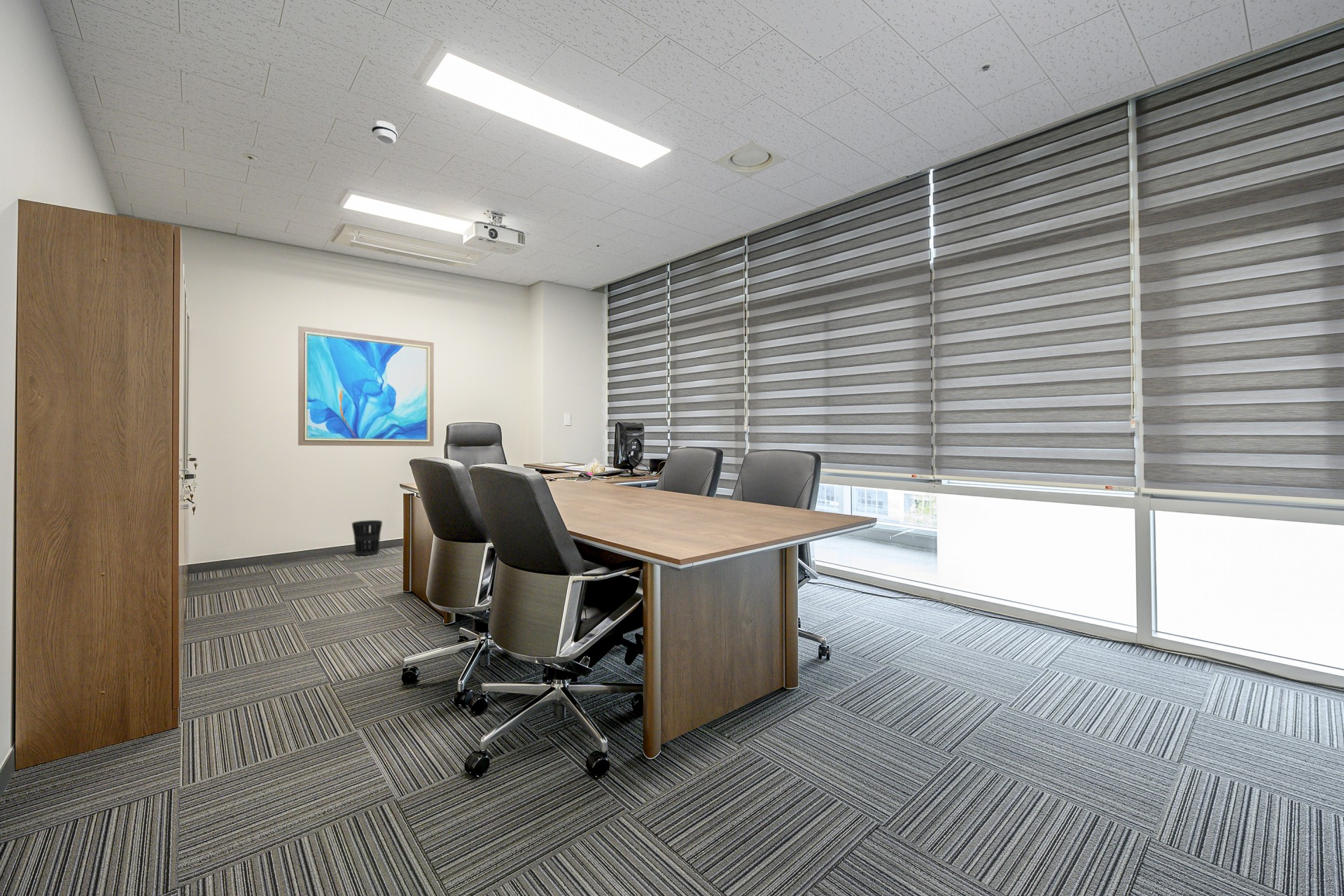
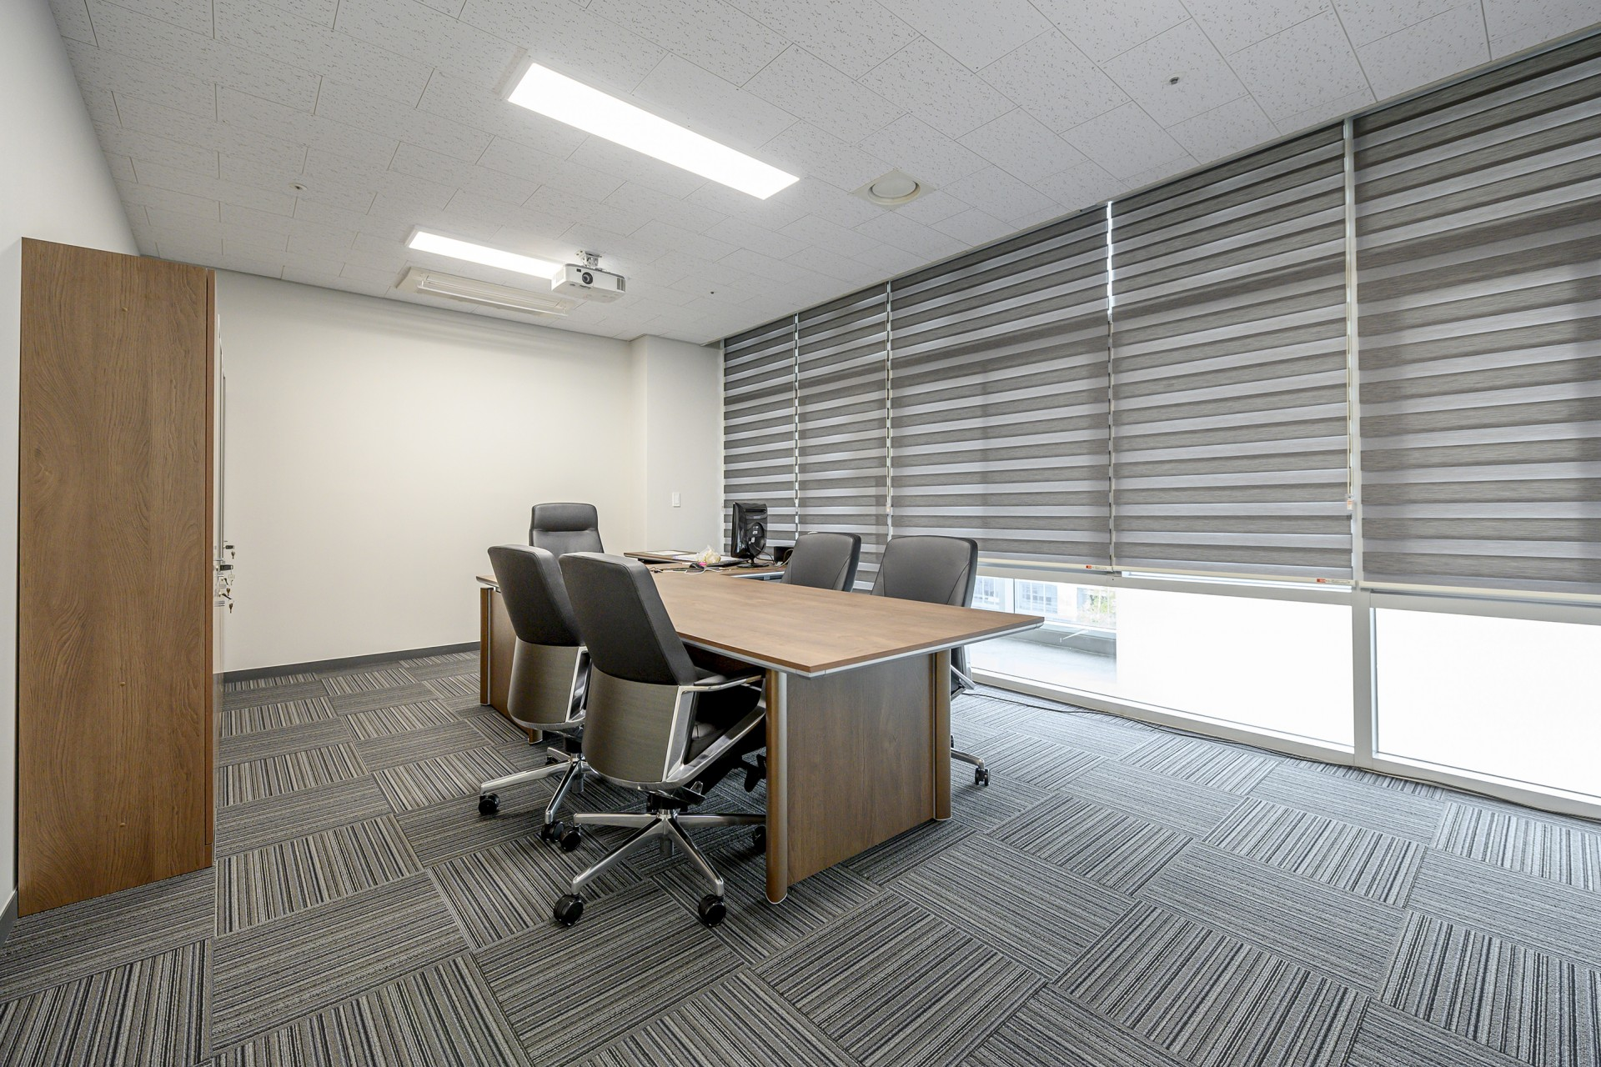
- smoke detector (384, 133)
- wall art (371, 390)
- wastebasket (367, 538)
